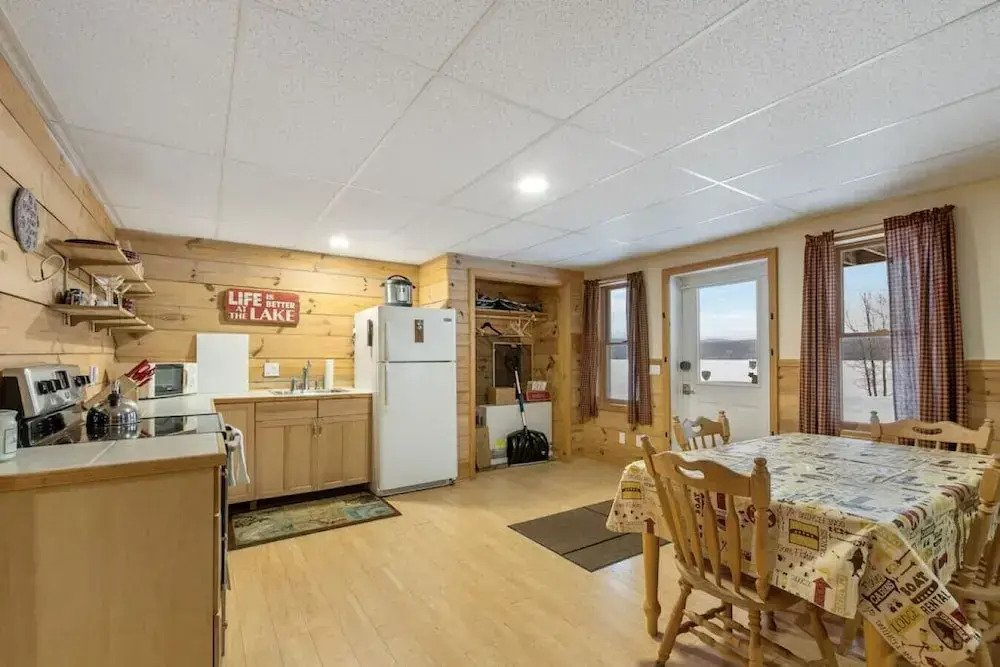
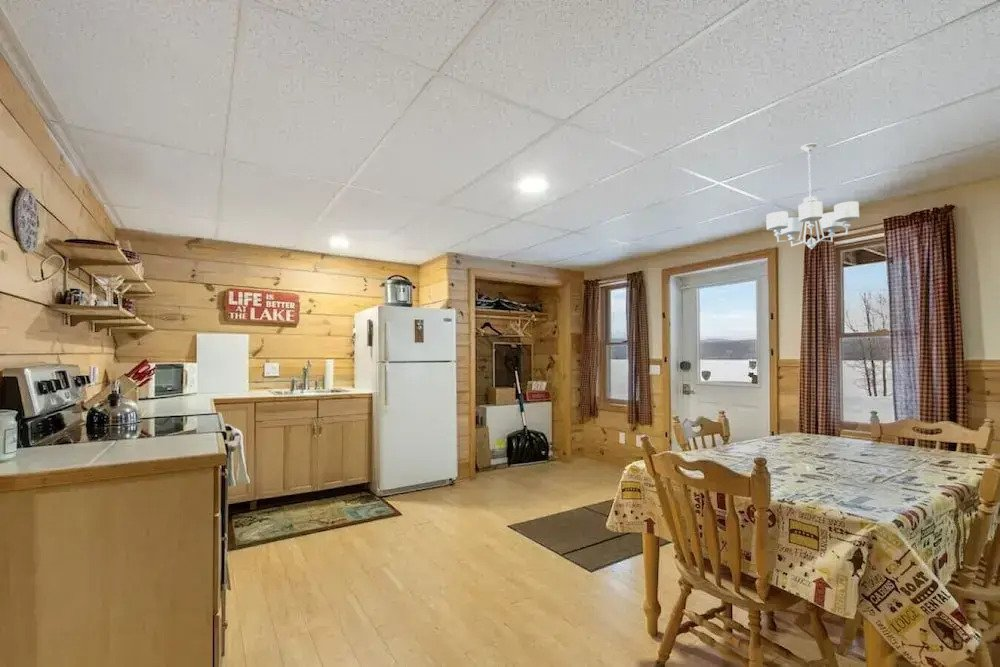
+ chandelier (809, 196)
